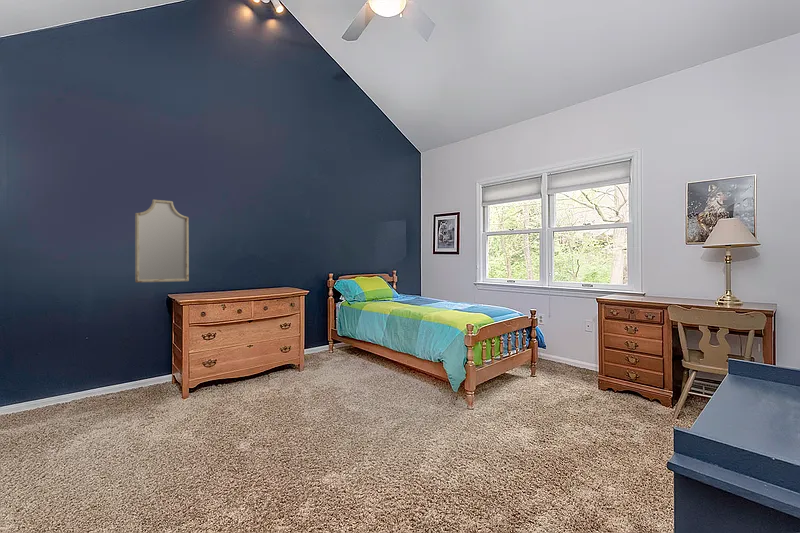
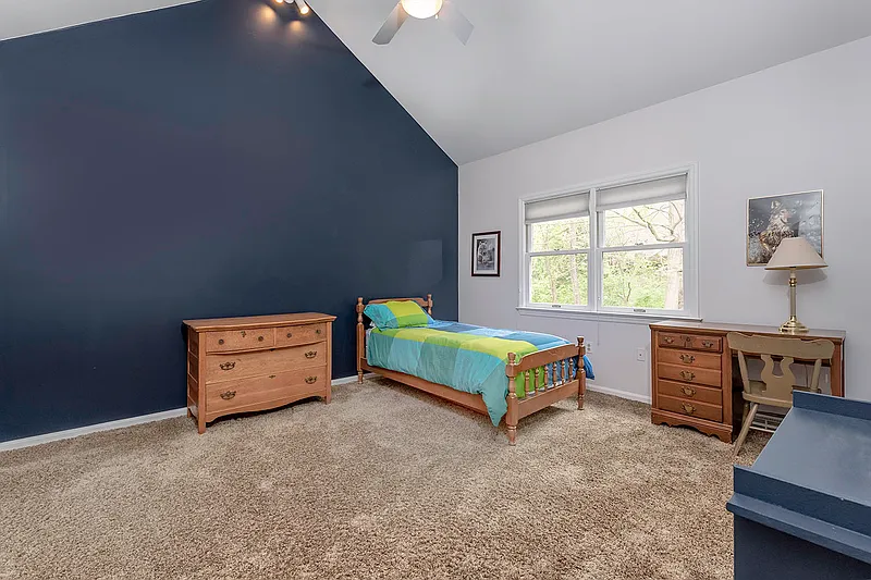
- home mirror (163, 241)
